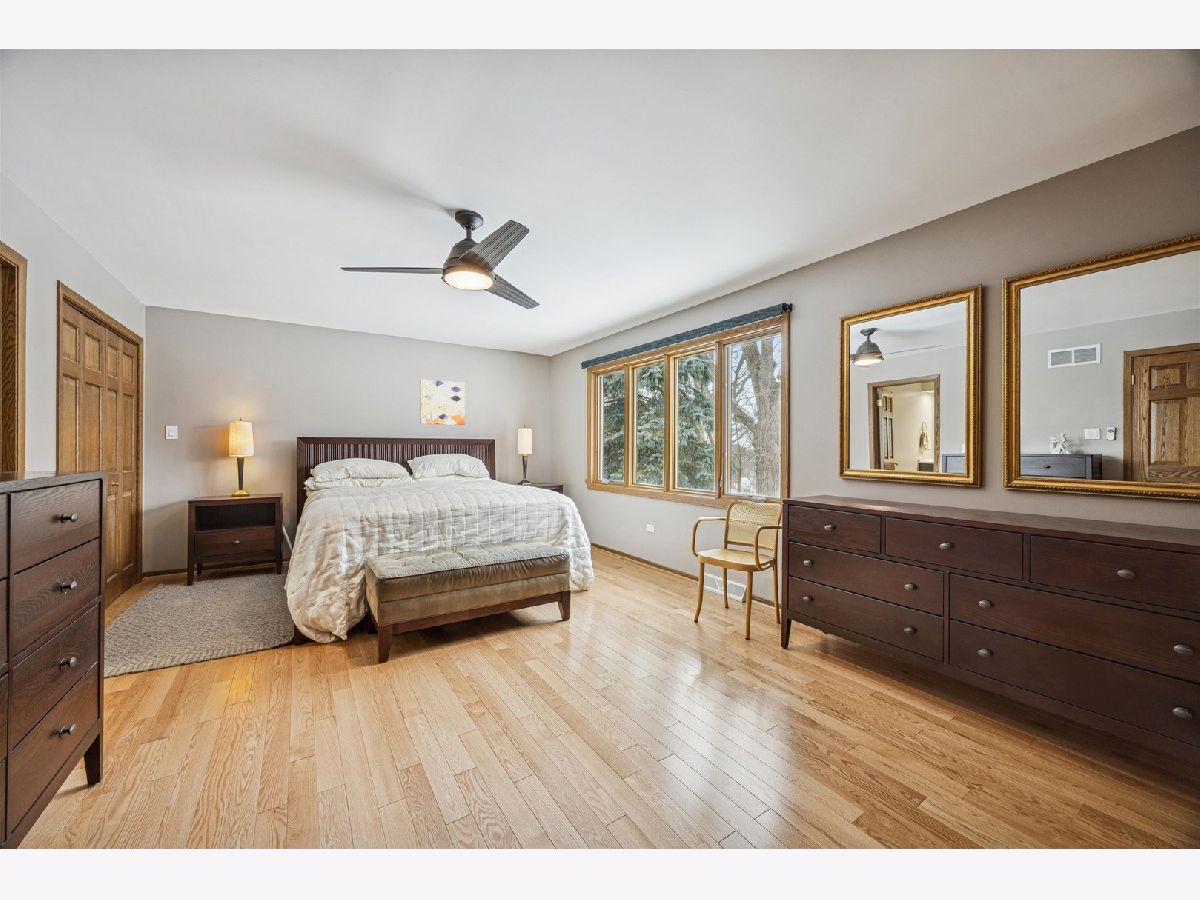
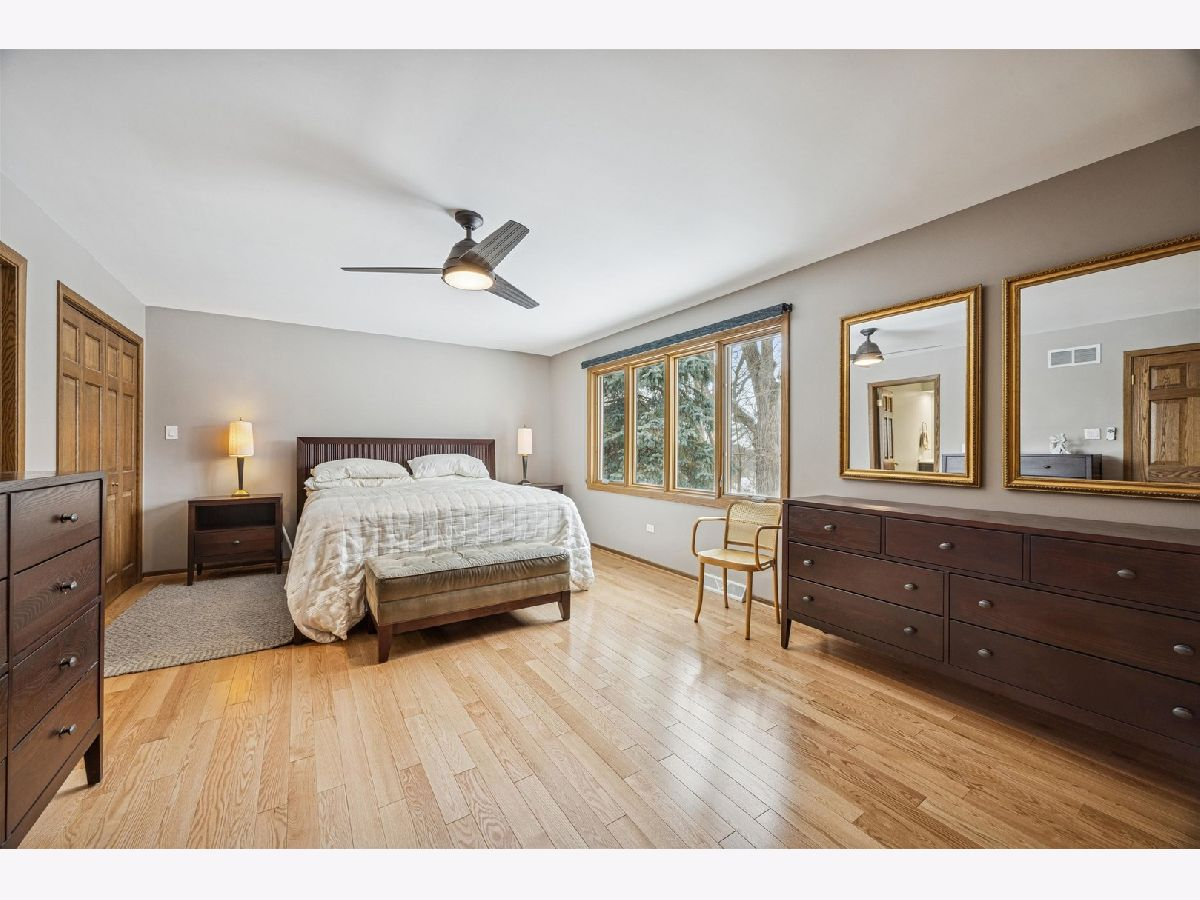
- wall art (443, 402)
